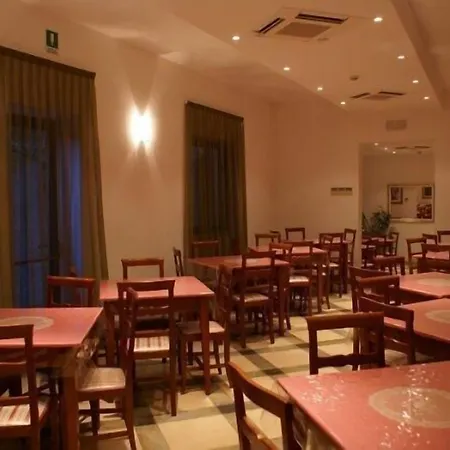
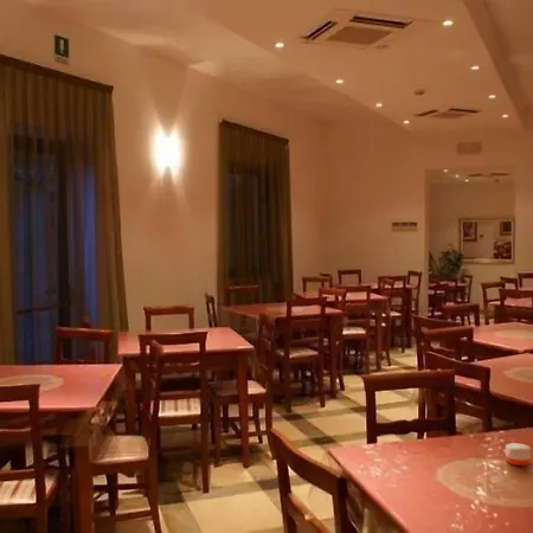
+ candle (518, 445)
